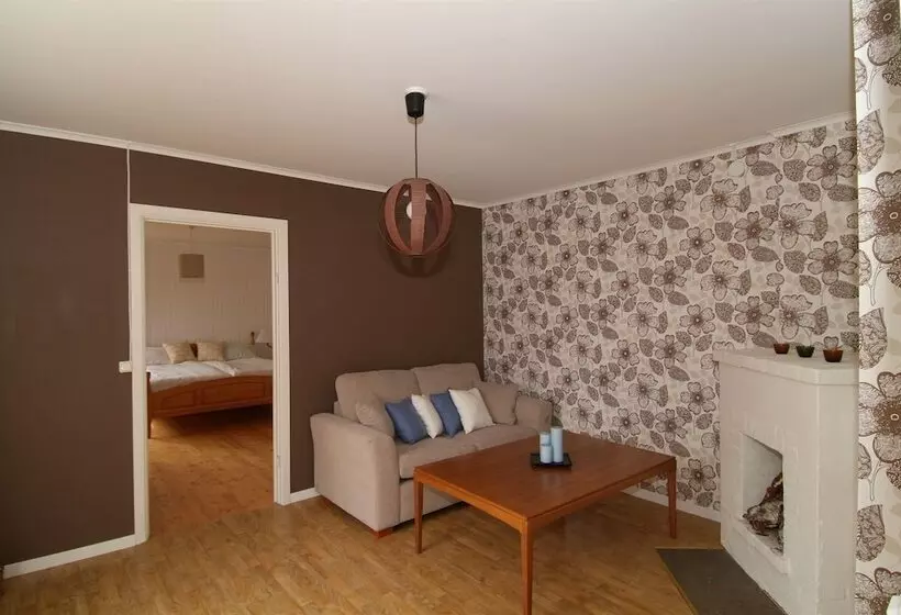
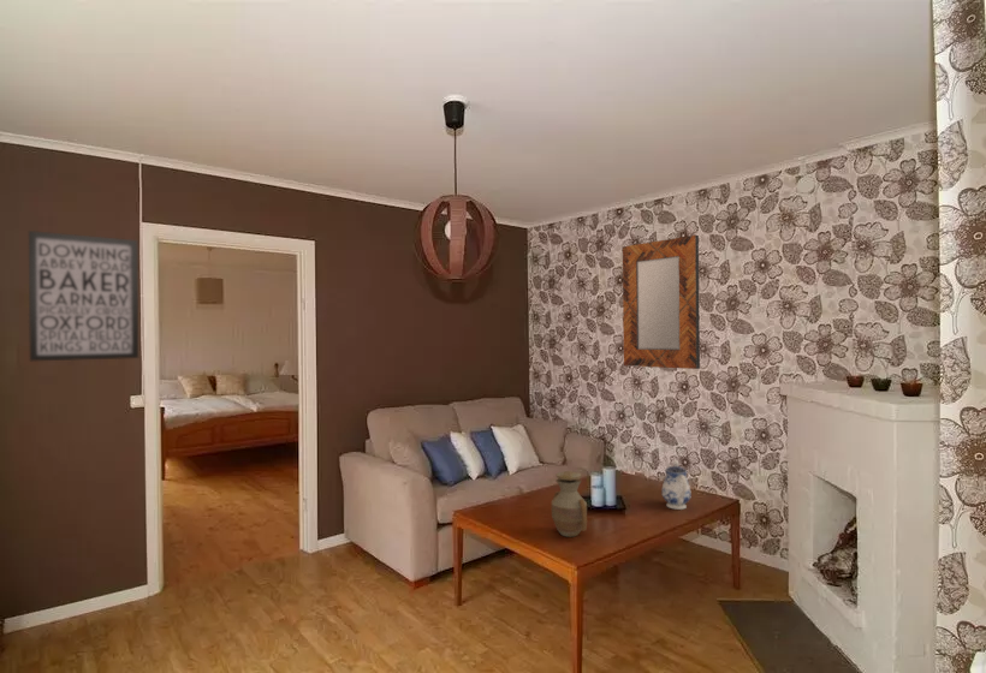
+ wall art (85, 297)
+ teapot (676, 483)
+ home mirror (658, 304)
+ vase (569, 501)
